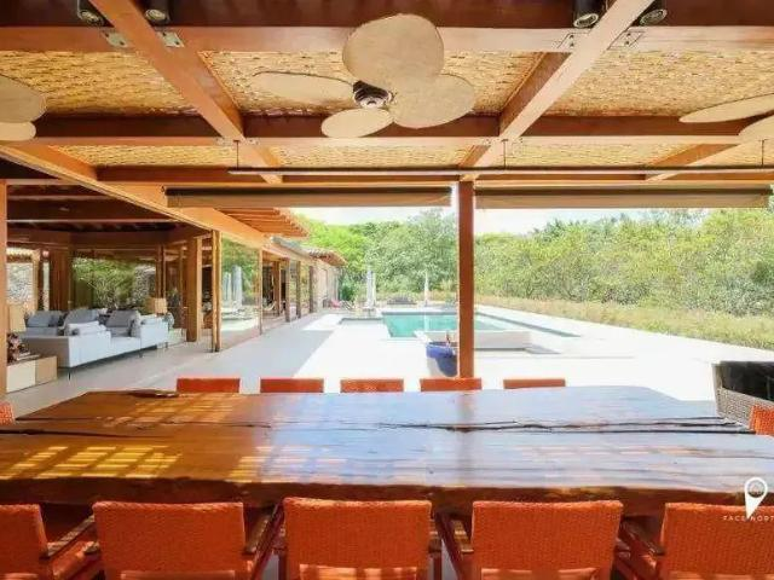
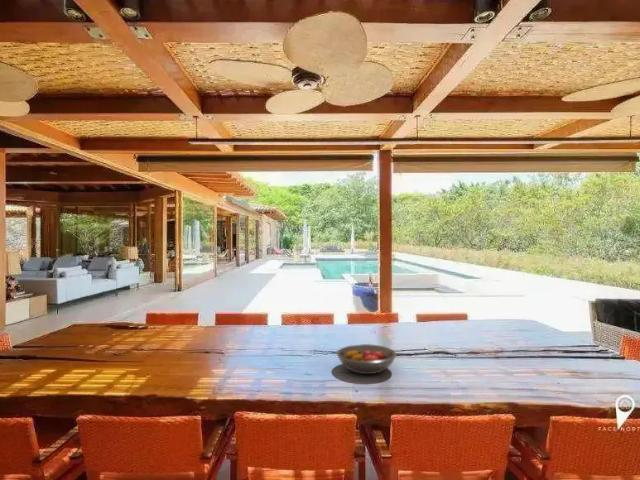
+ fruit bowl (366, 358)
